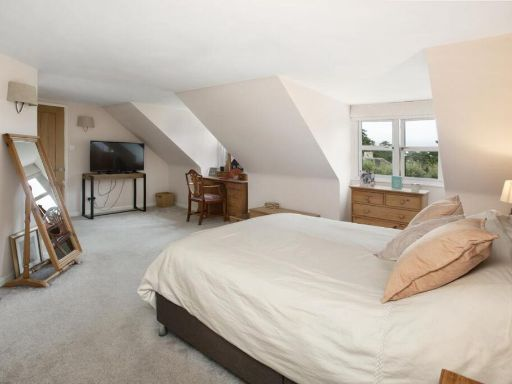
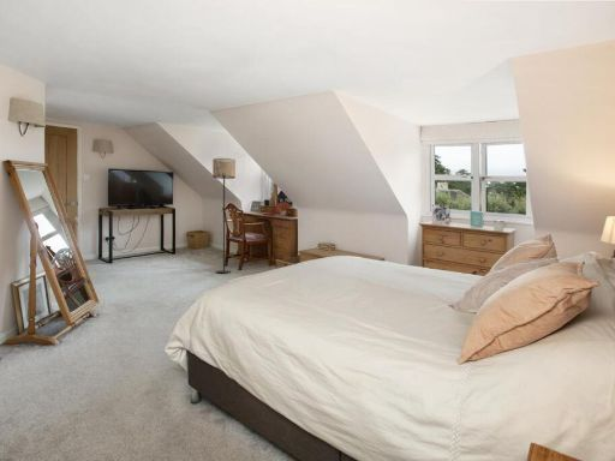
+ floor lamp (223, 216)
